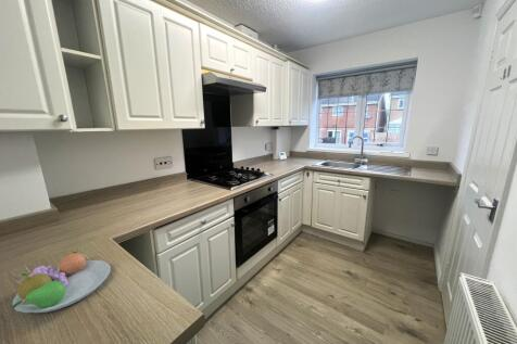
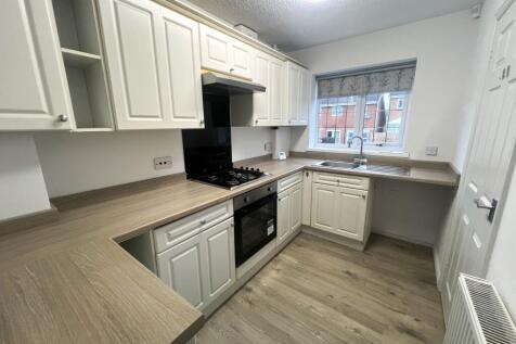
- fruit bowl (61, 278)
